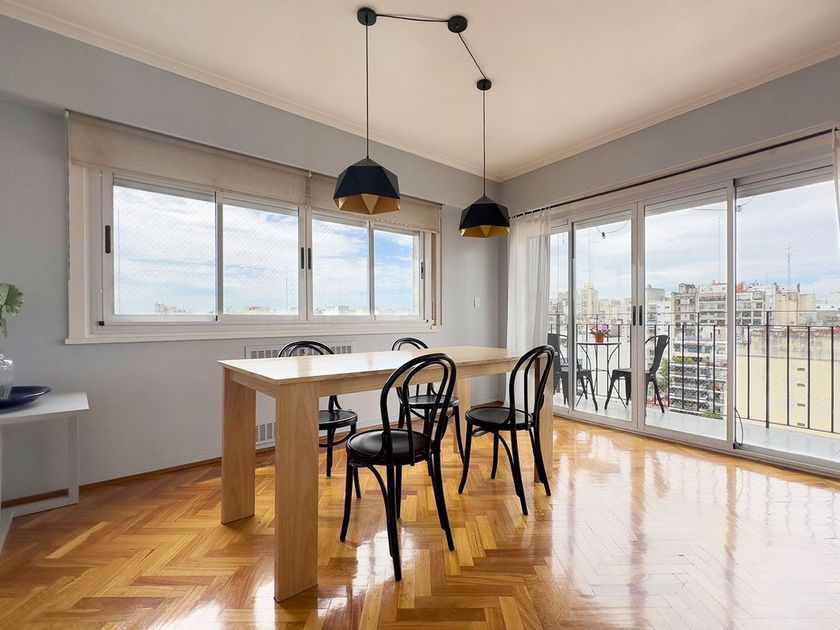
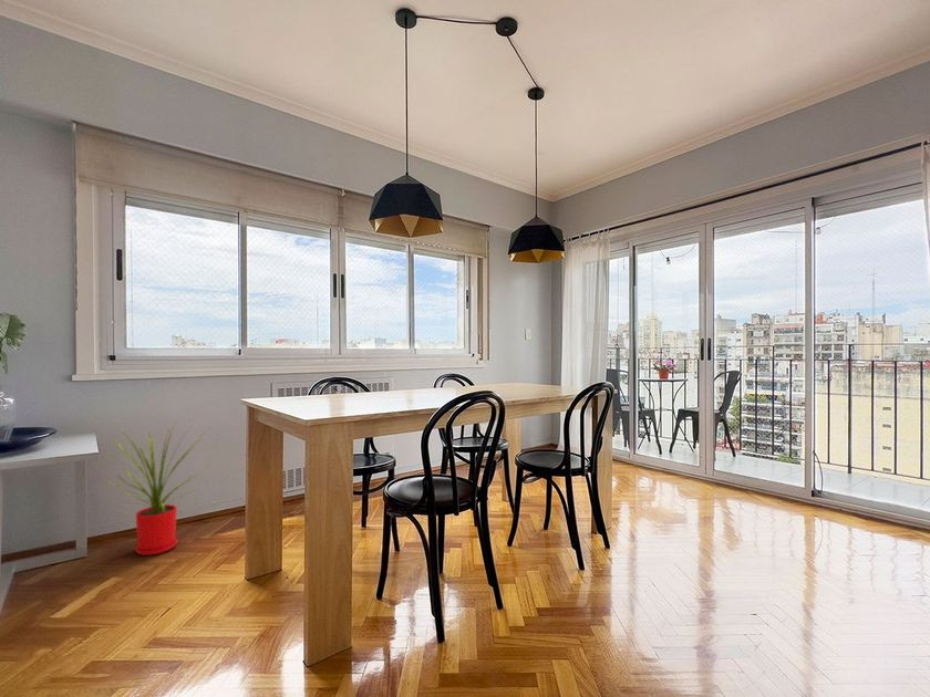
+ house plant (156, 486)
